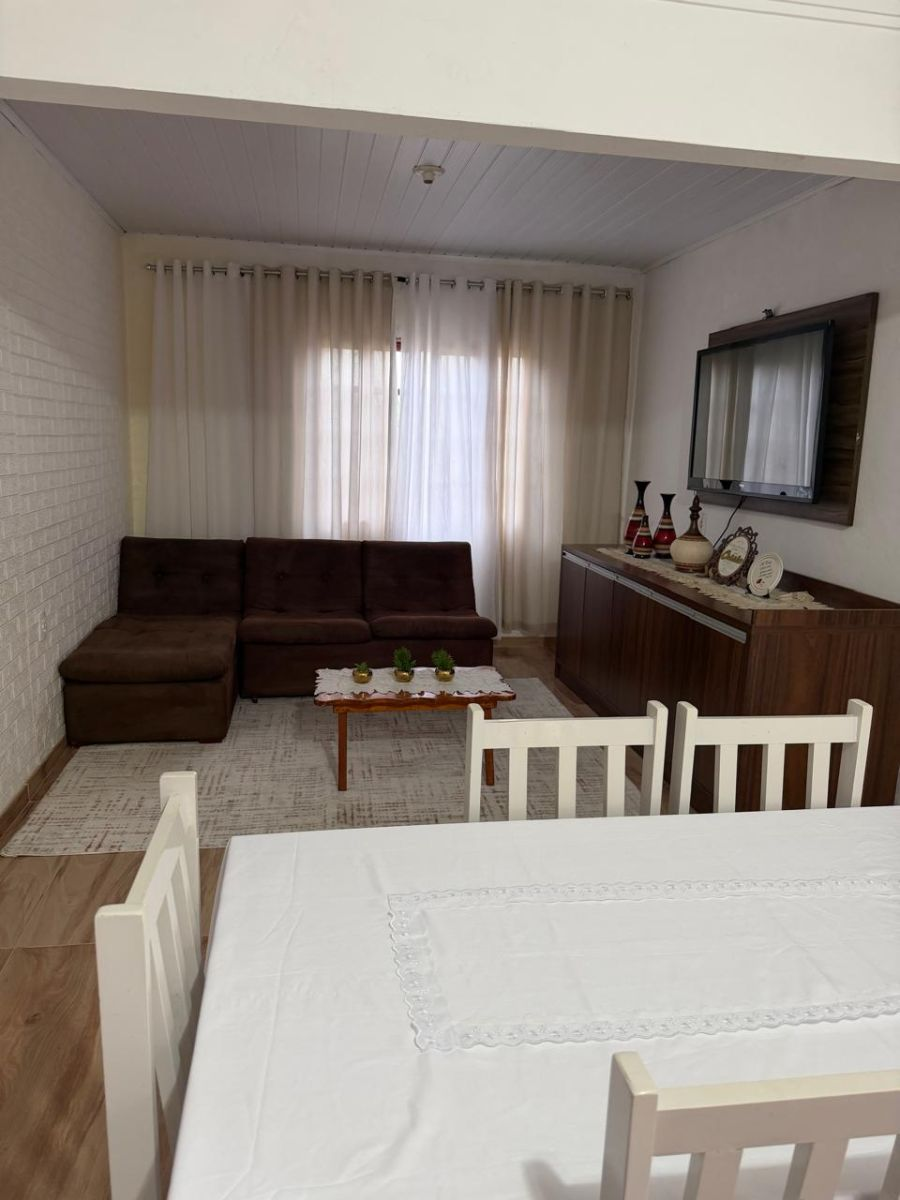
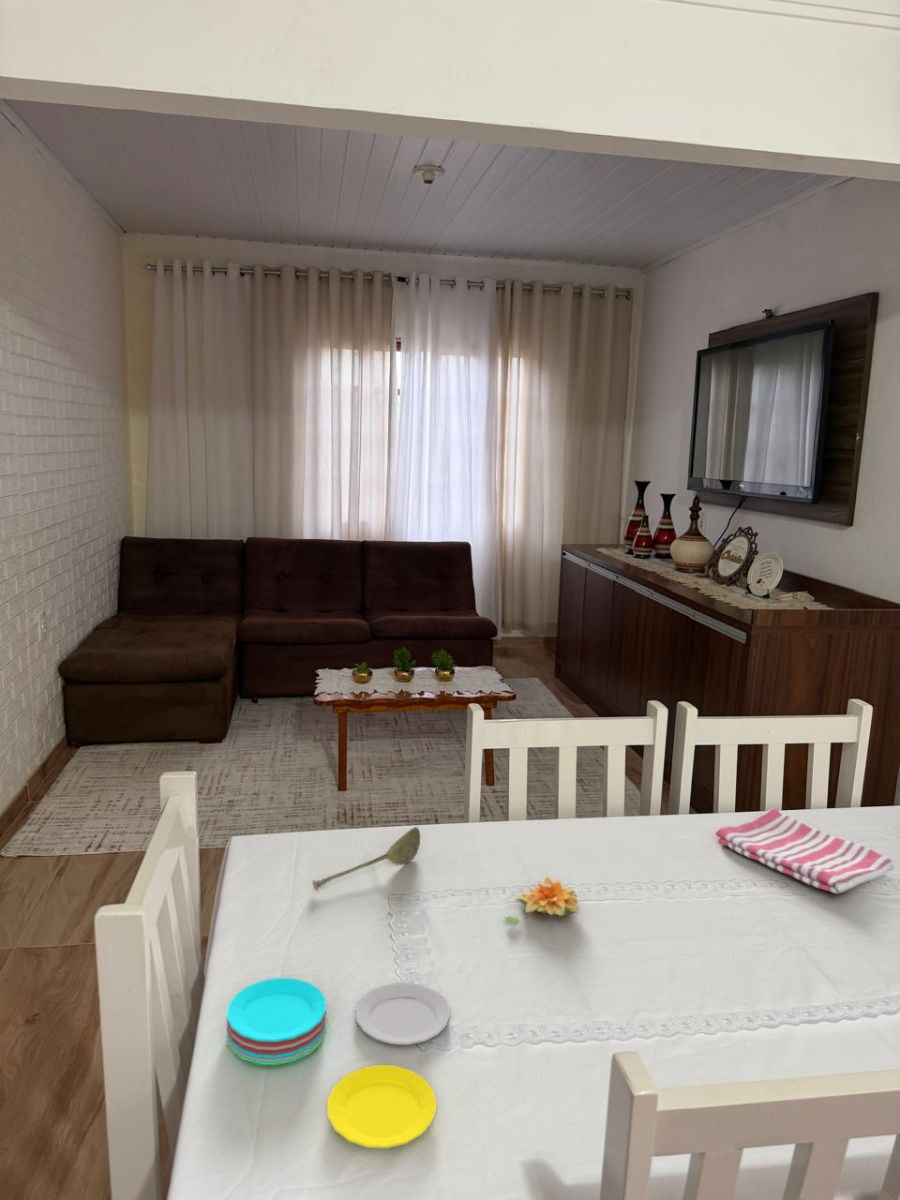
+ dish towel (802, 848)
+ soupspoon (373, 859)
+ plate (361, 1028)
+ flower (540, 901)
